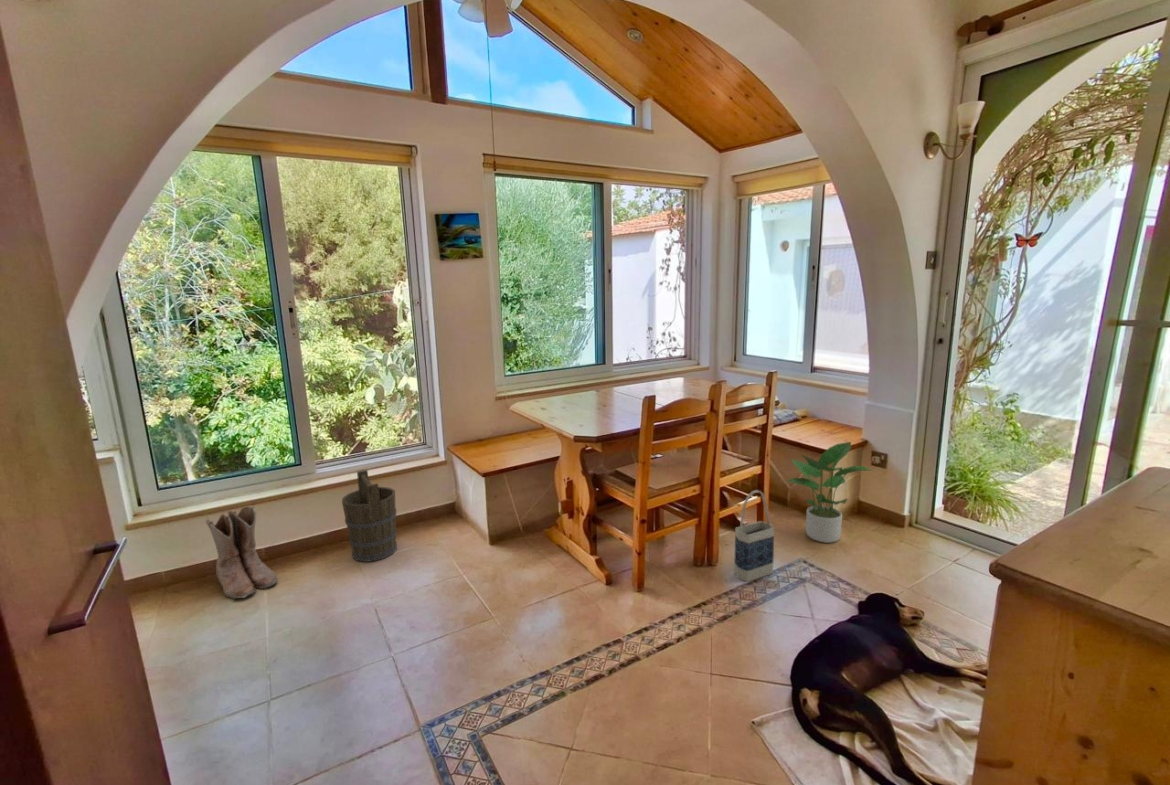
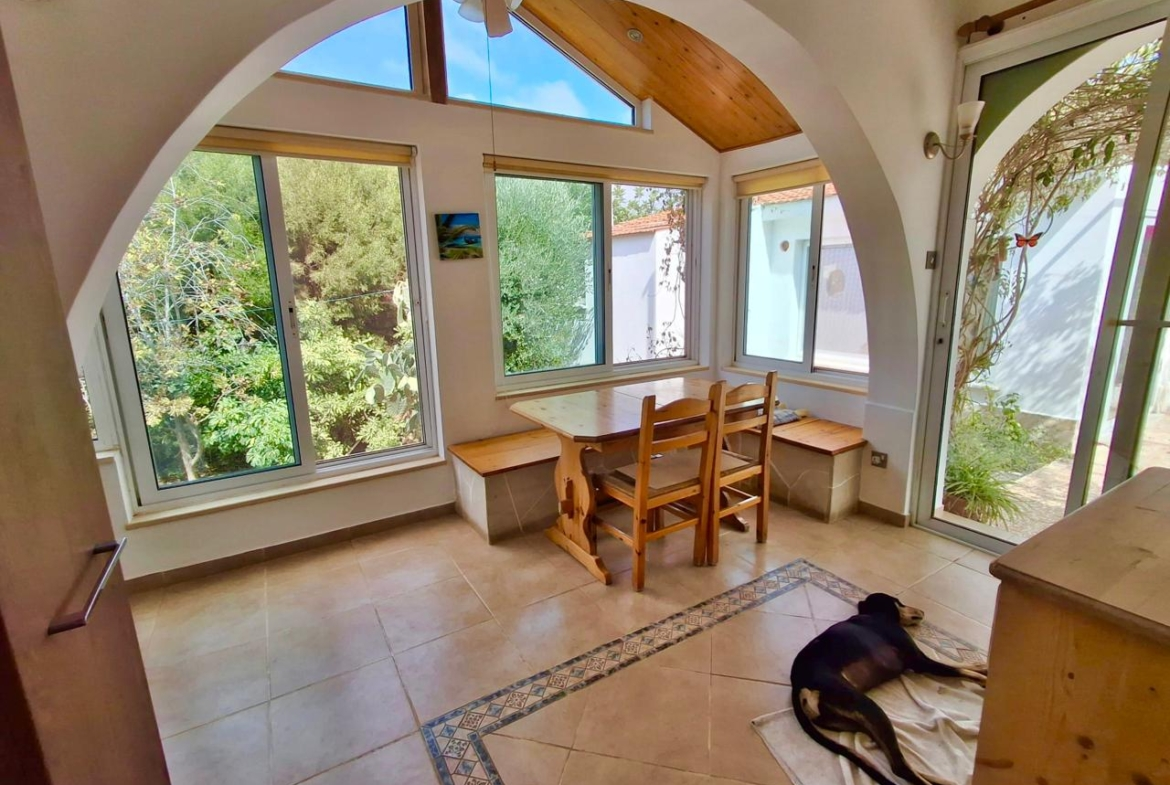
- boots (242, 548)
- potted plant (819, 490)
- bag (754, 532)
- bucket (371, 515)
